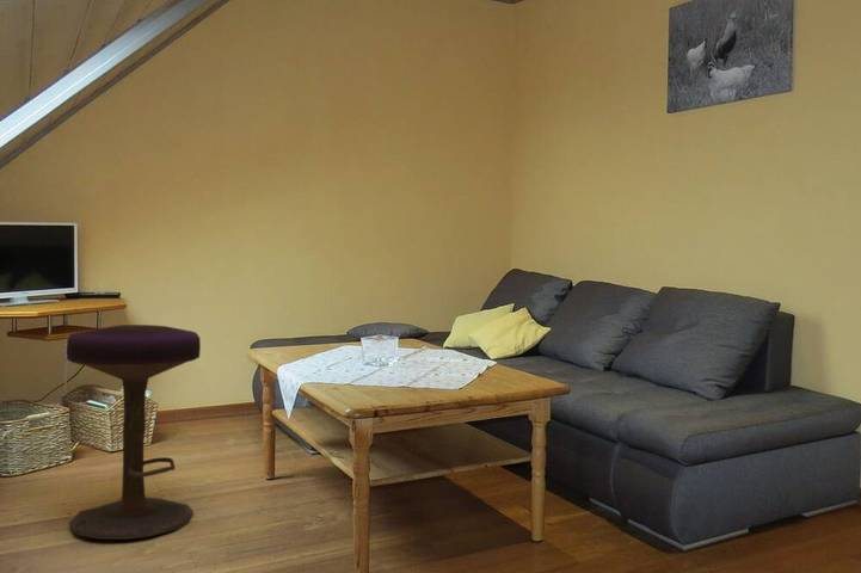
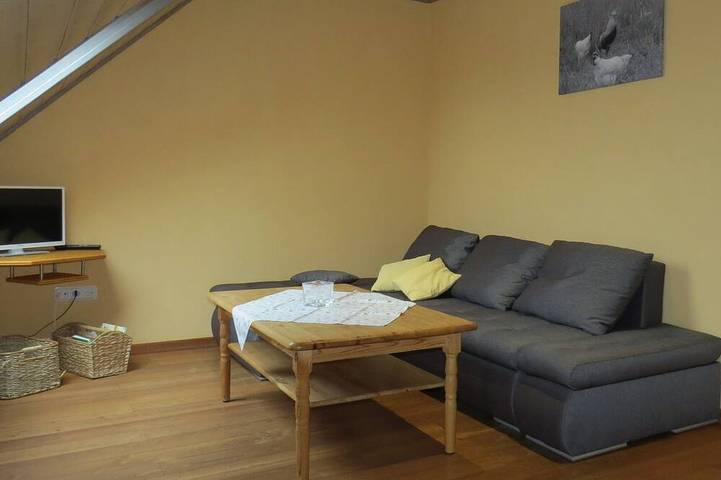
- stool (134, 423)
